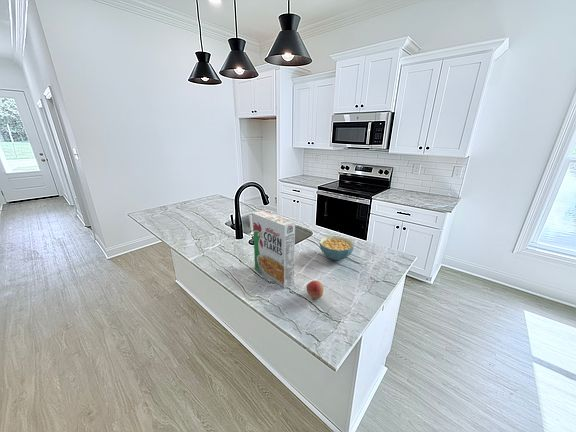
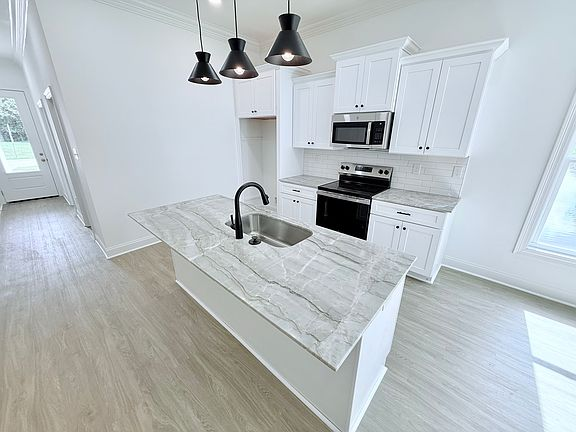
- fruit (315, 289)
- cereal bowl (336, 250)
- cereal box (273, 248)
